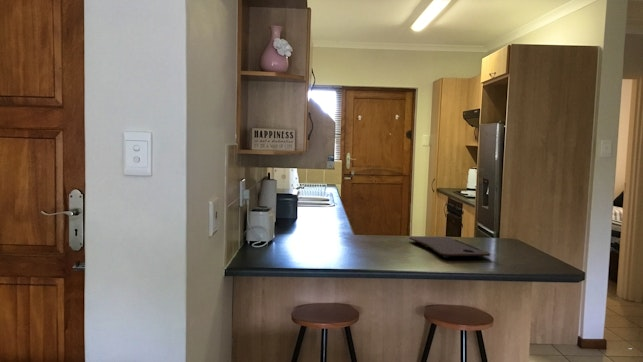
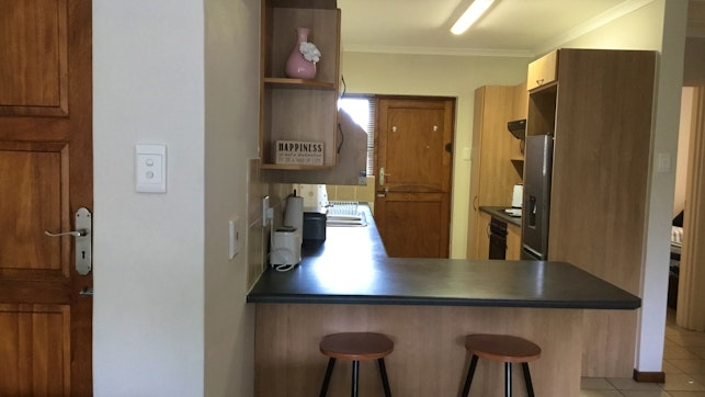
- cutting board (446, 246)
